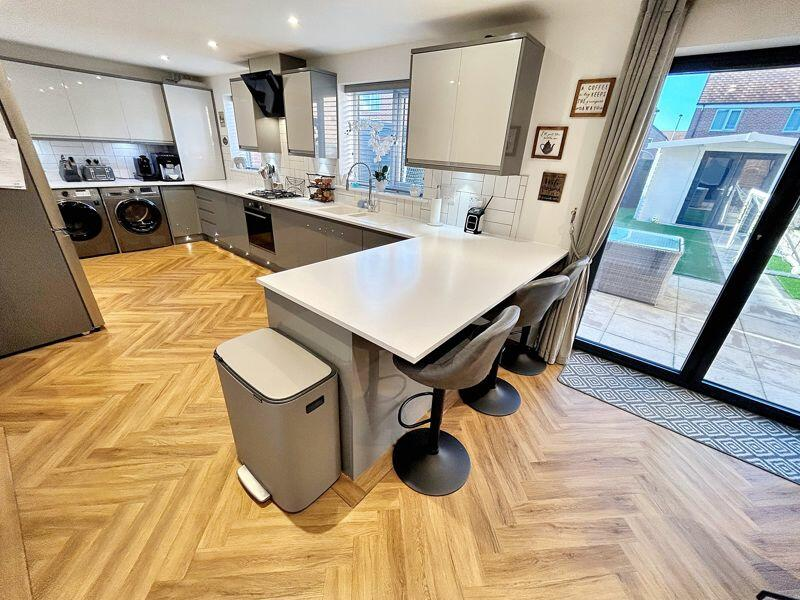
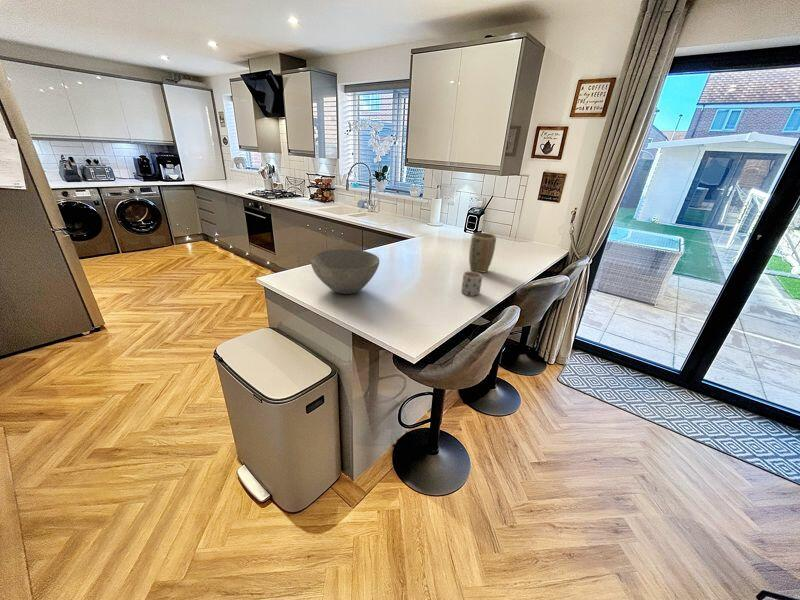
+ mug (469, 282)
+ bowl (345, 274)
+ plant pot (481, 252)
